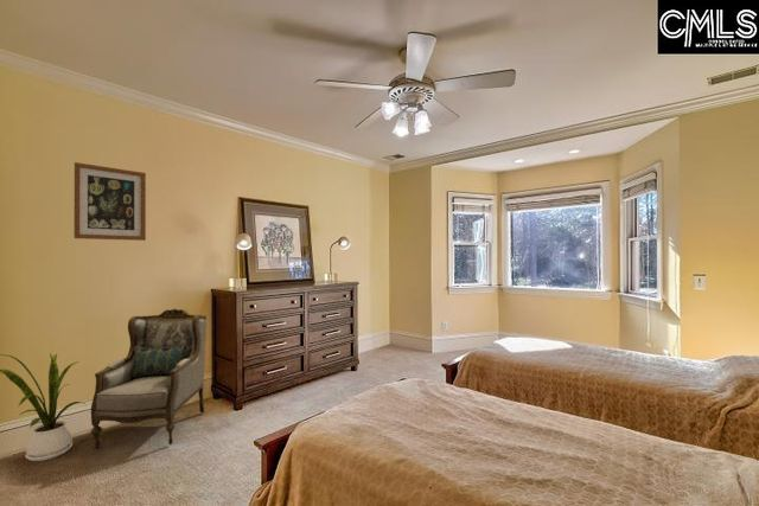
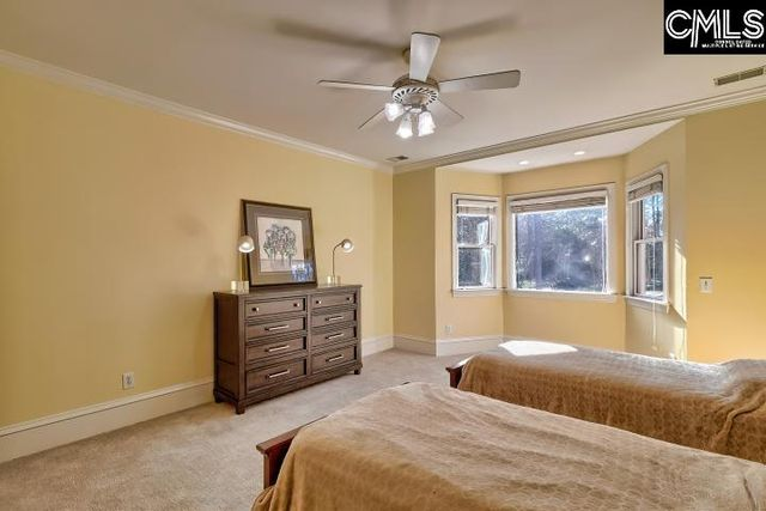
- armchair (155, 371)
- house plant (44, 401)
- wall art (111, 203)
